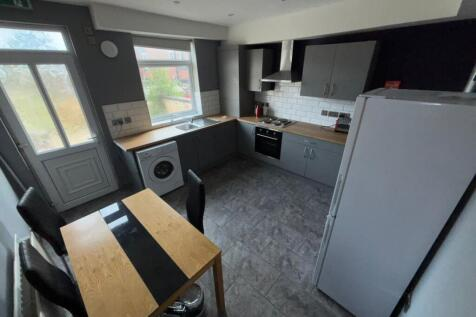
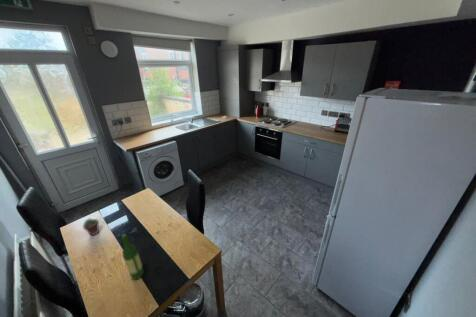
+ potted succulent (91, 225)
+ wine bottle (131, 256)
